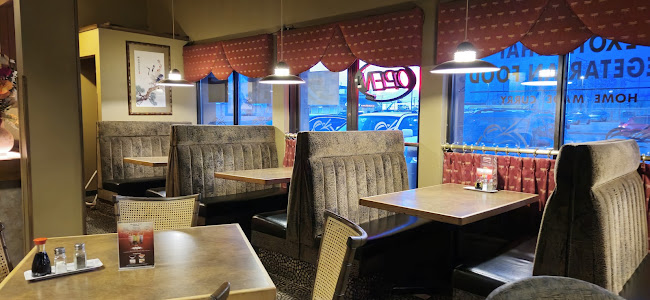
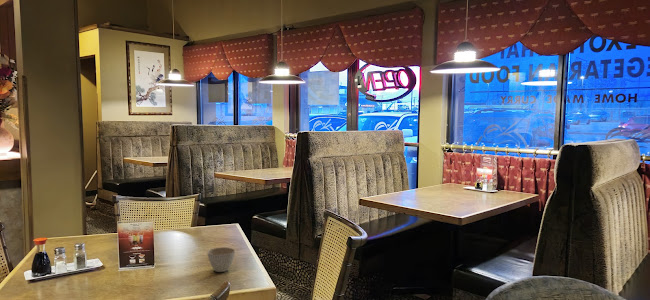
+ flower pot (221, 260)
